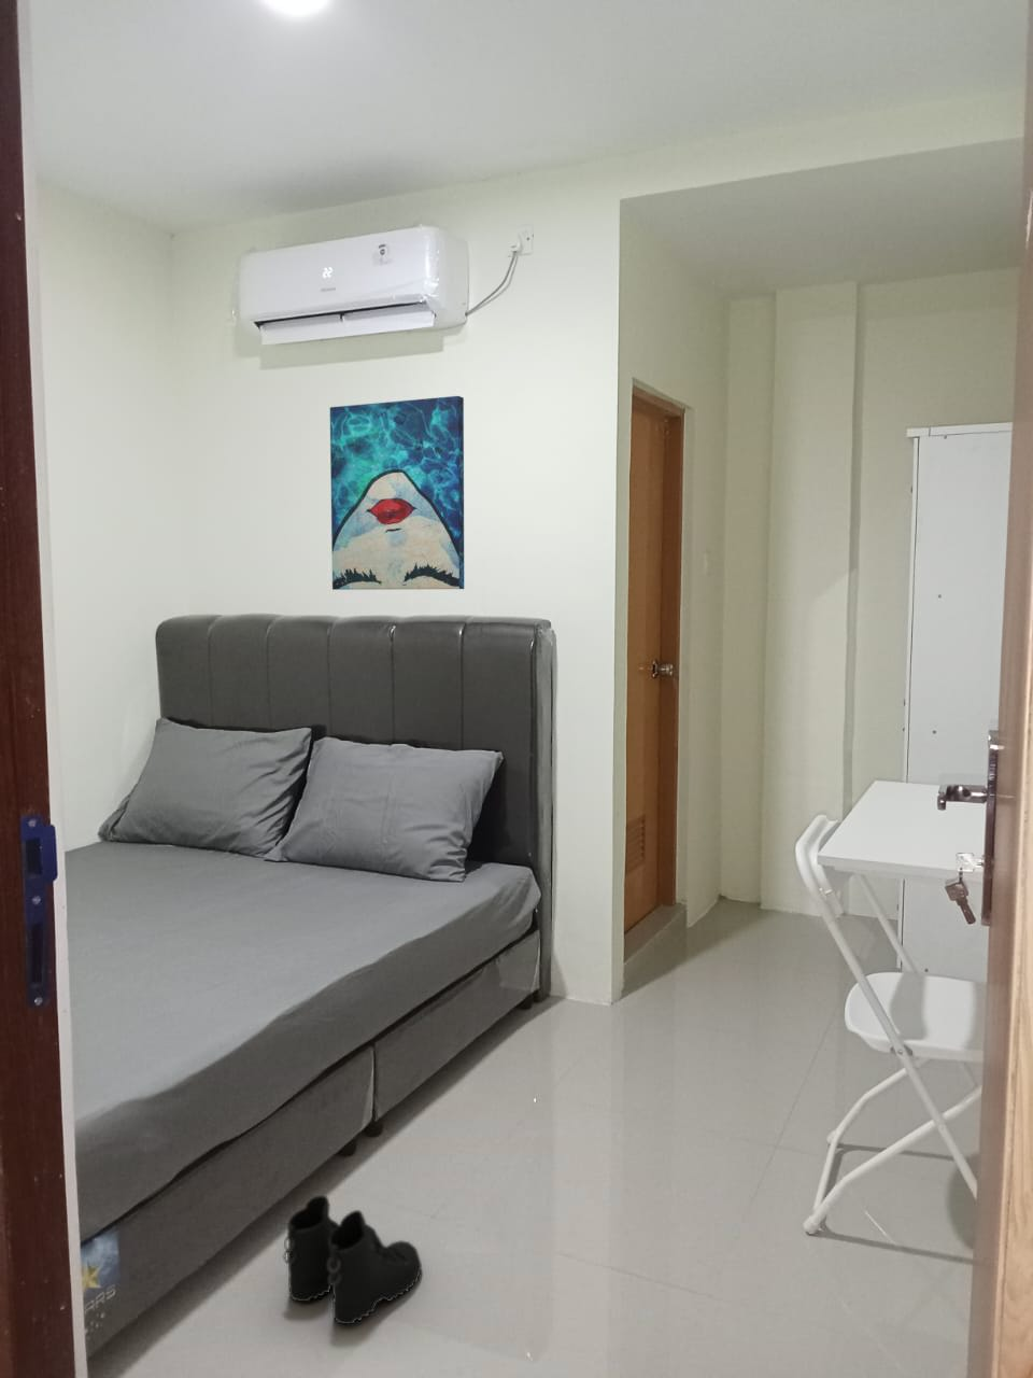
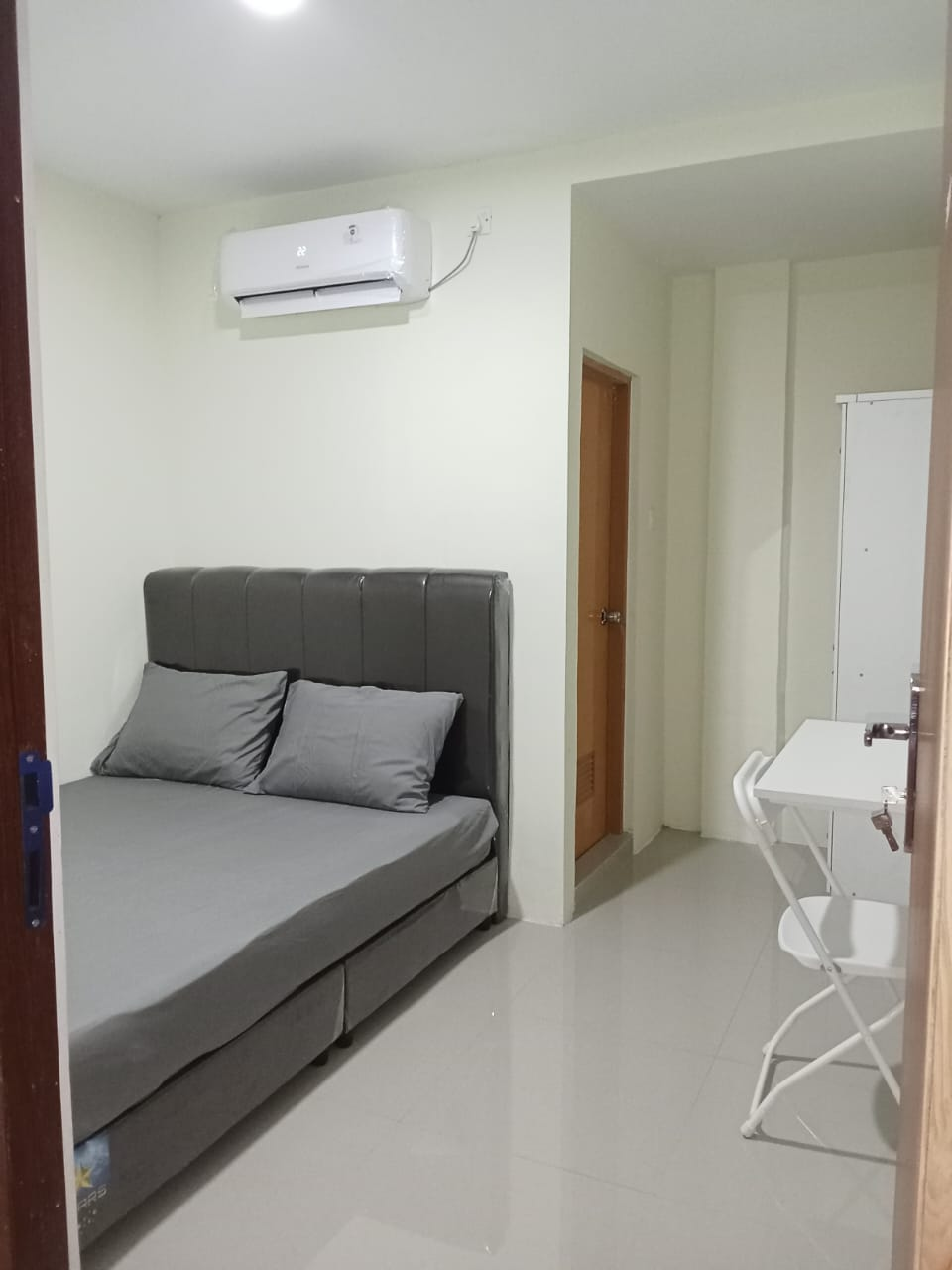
- boots (353, 1240)
- wall art (395, 496)
